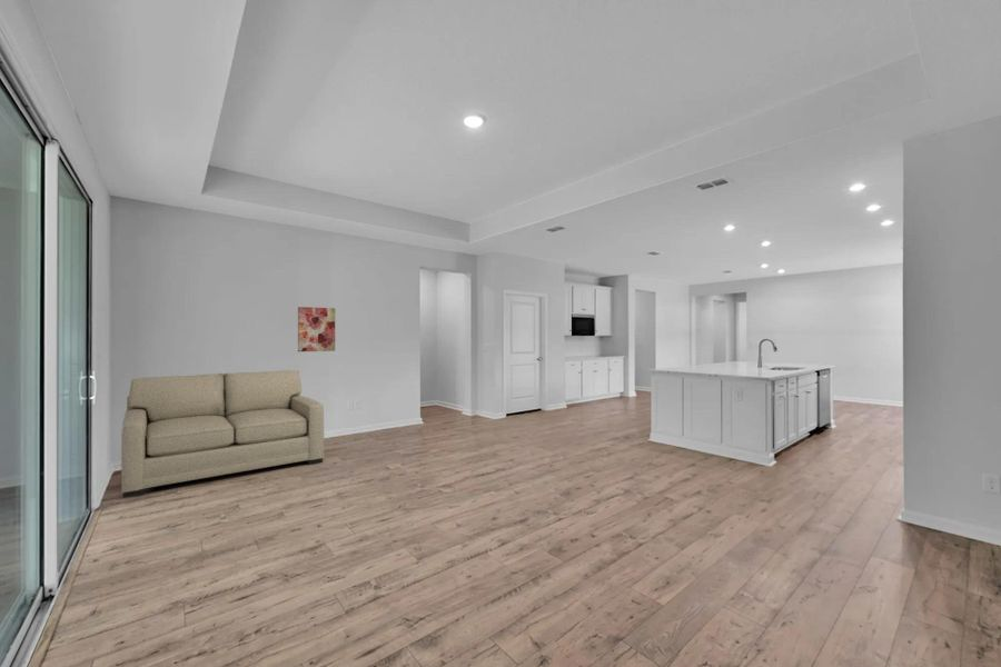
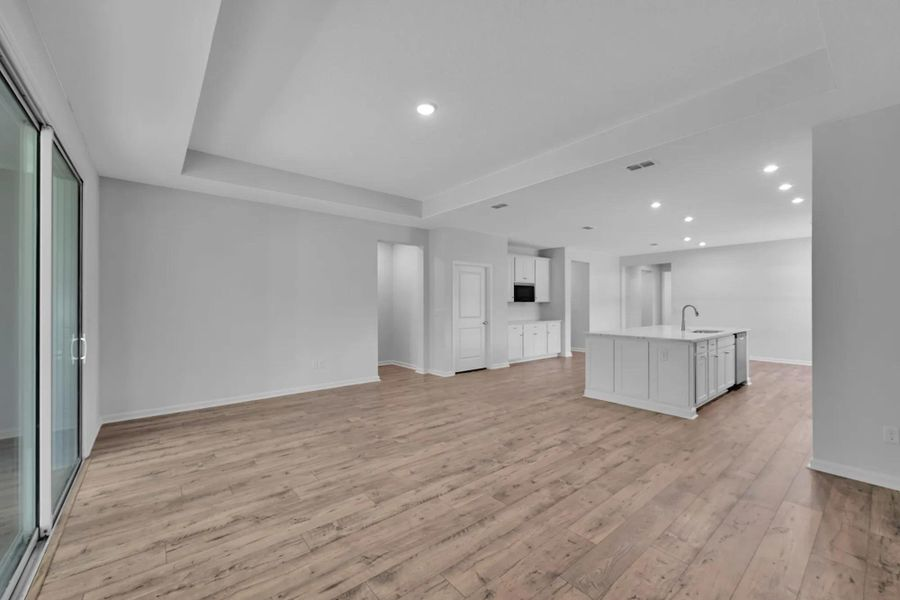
- sofa (228, 420)
- wall art (316, 329)
